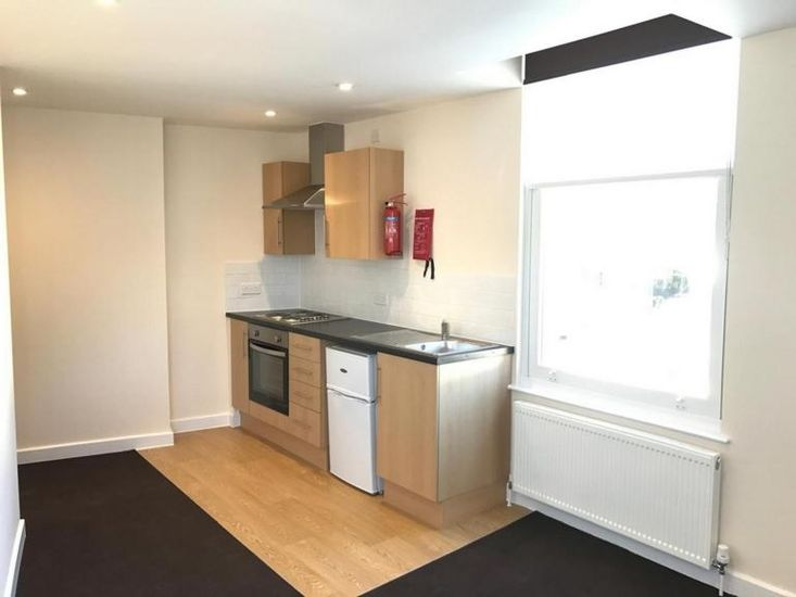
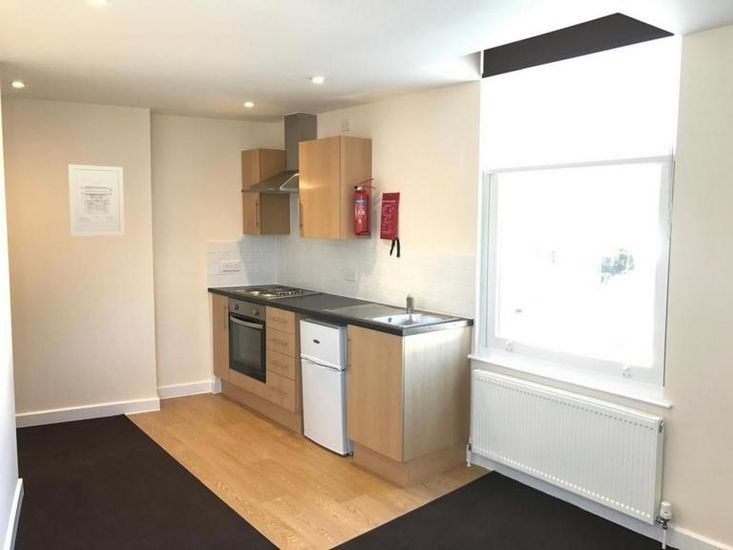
+ wall art (96, 201)
